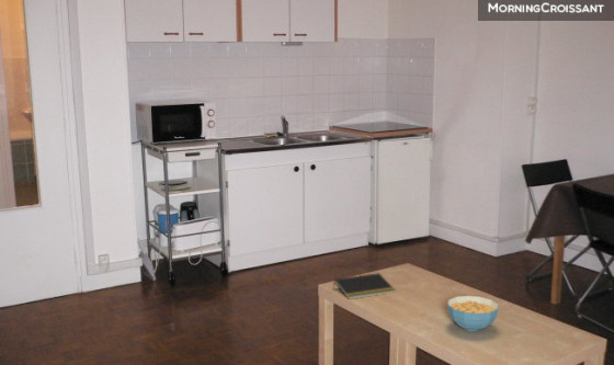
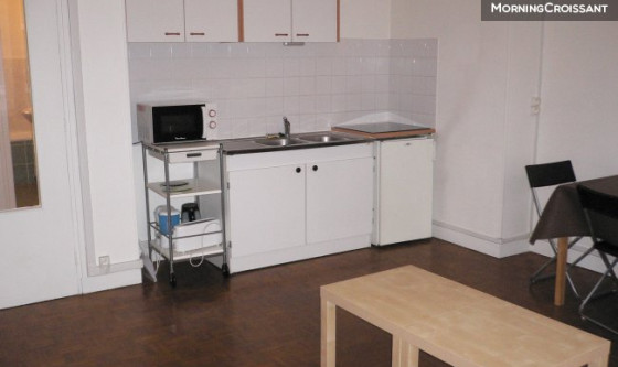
- cereal bowl (471, 316)
- notepad (364, 285)
